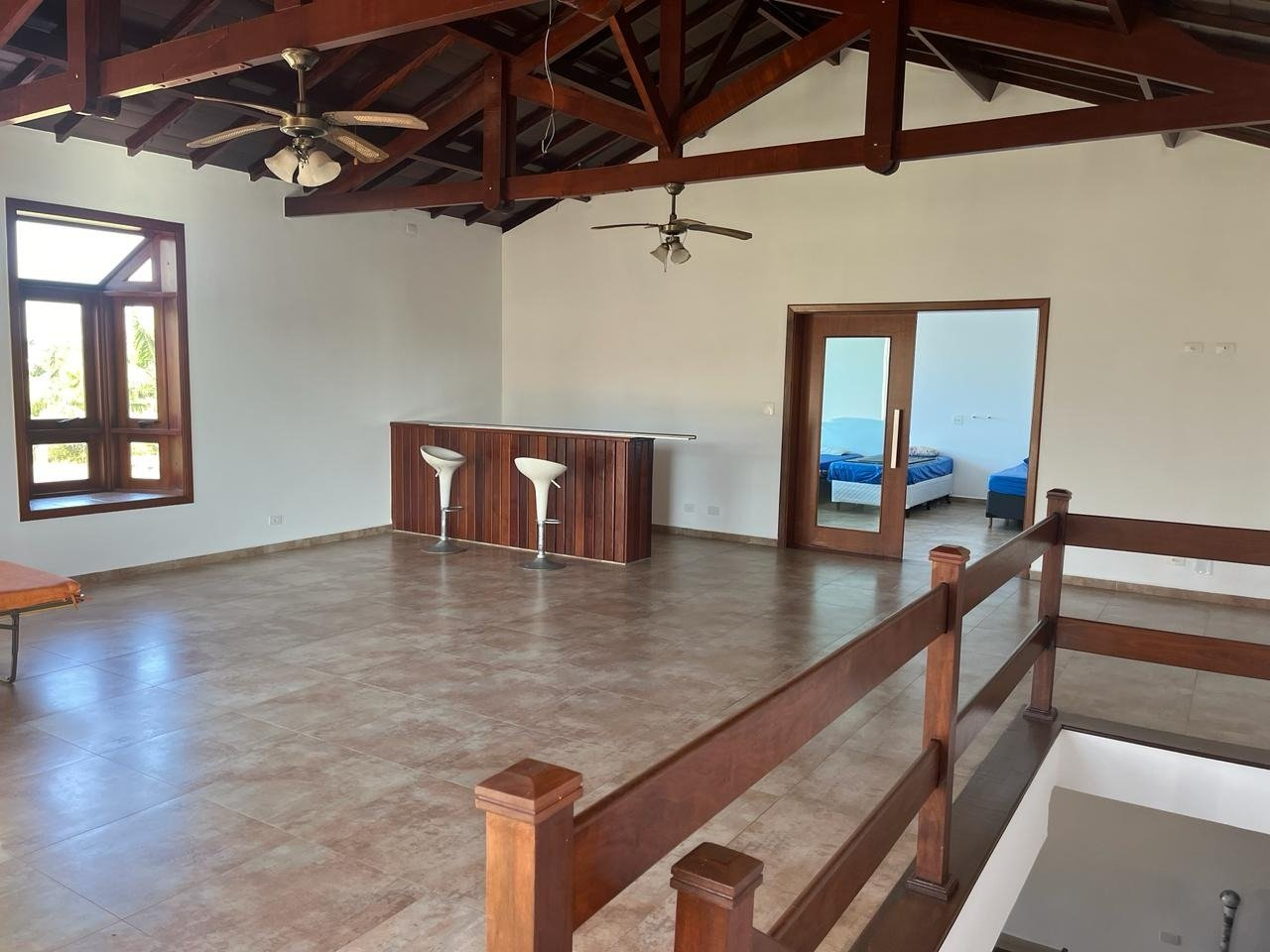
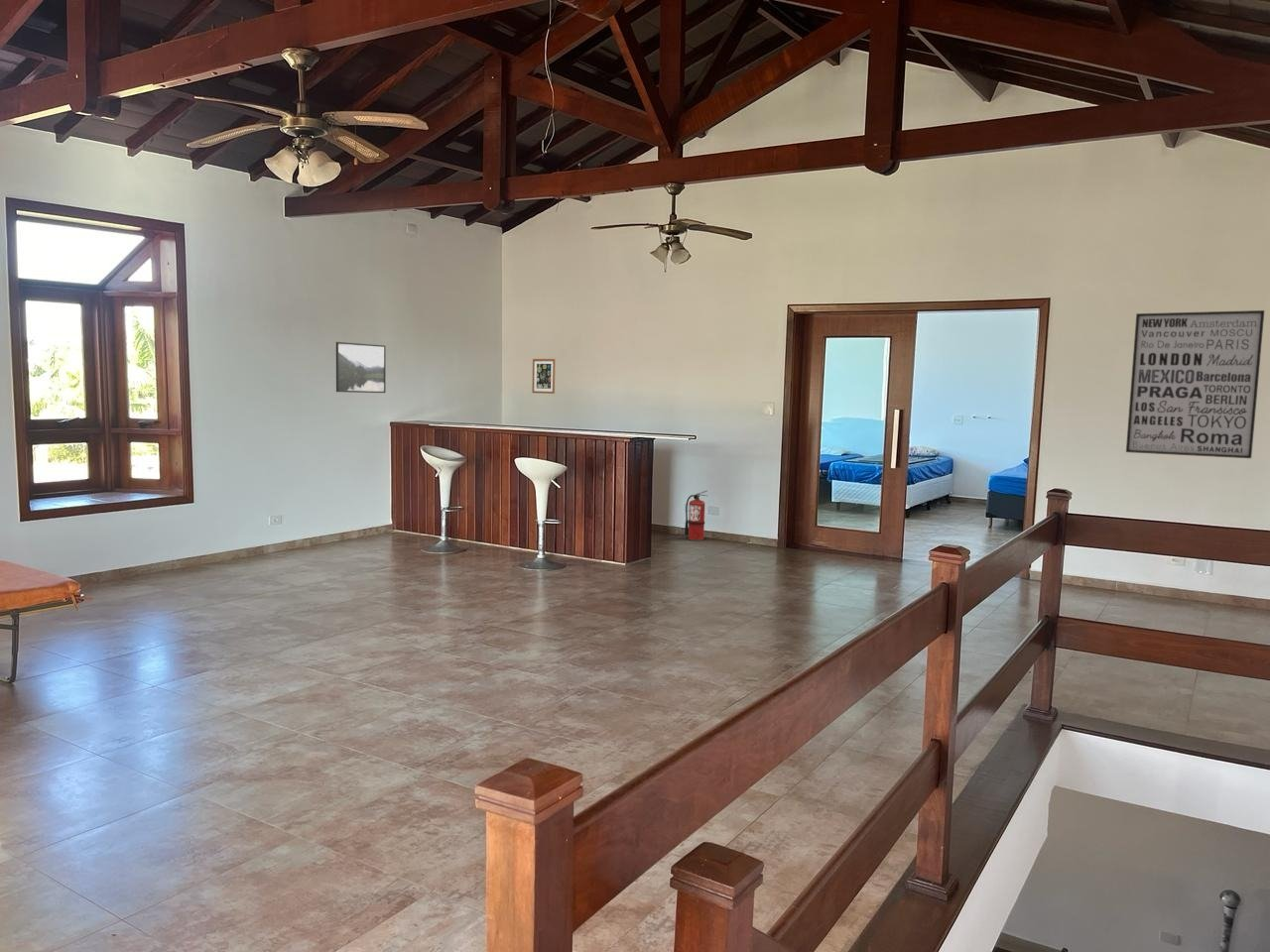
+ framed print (361, 368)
+ wall art (543, 376)
+ fire extinguisher (696, 514)
+ wall art (1192, 384)
